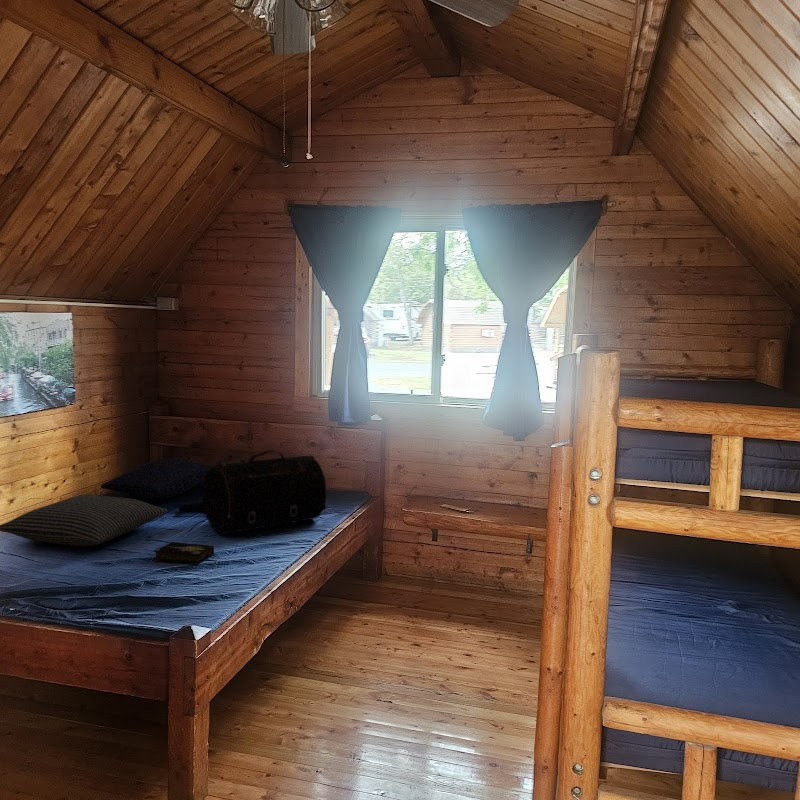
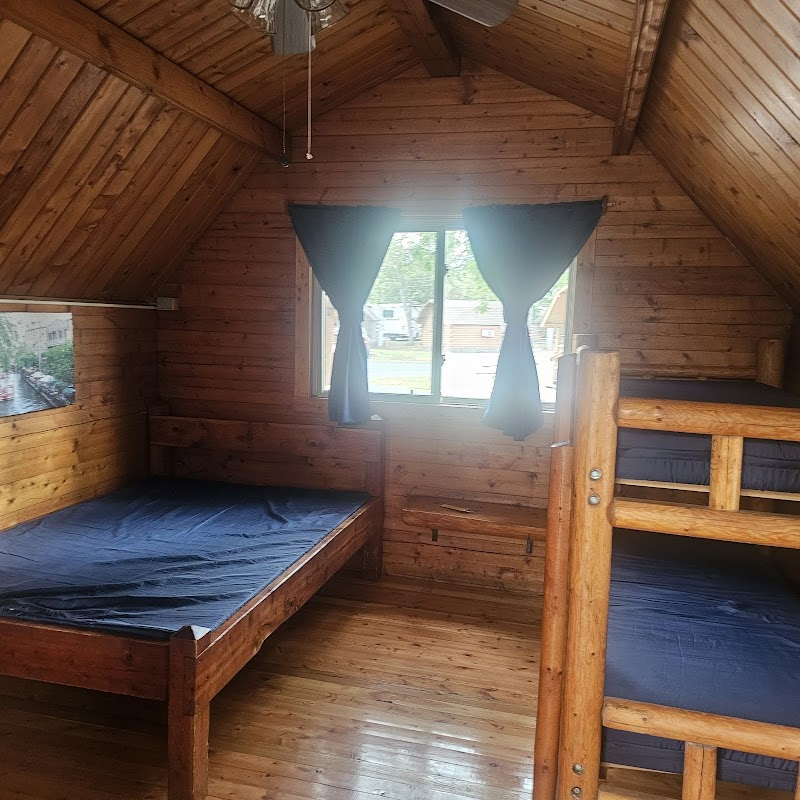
- pillow (163, 478)
- duffel bag (255, 482)
- hardback book (184, 551)
- pillow (87, 519)
